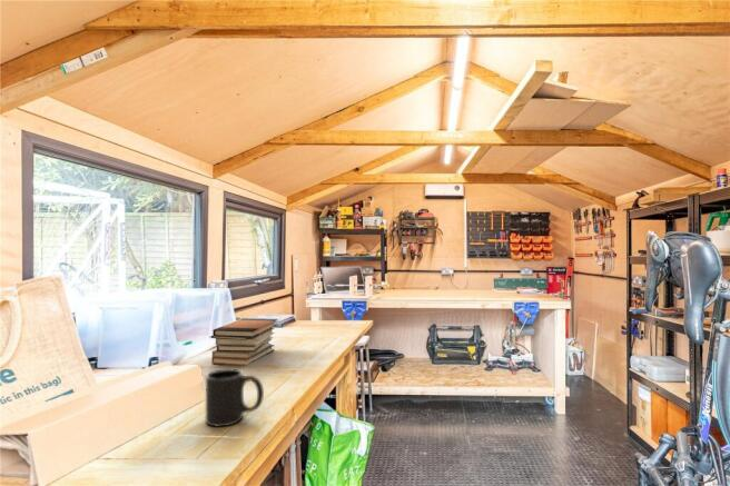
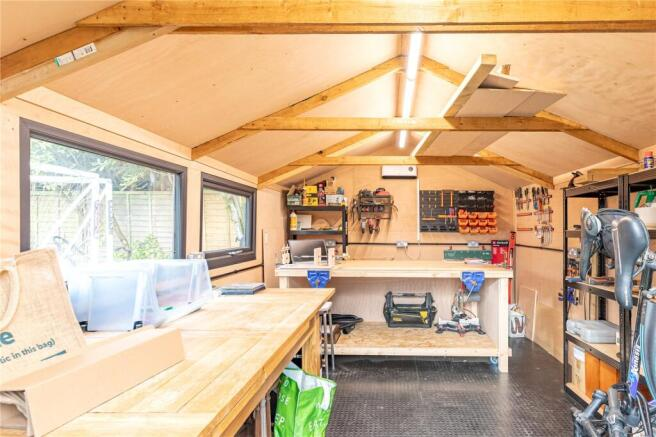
- book stack (246, 339)
- mug (231, 396)
